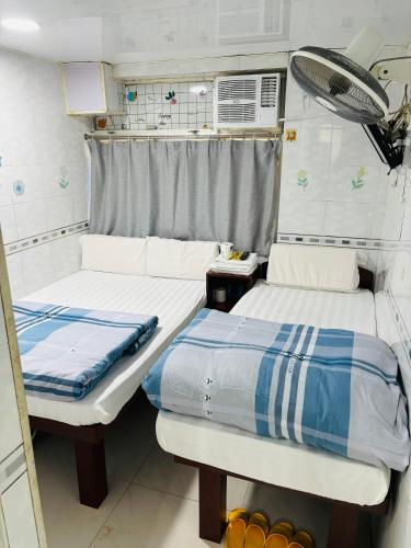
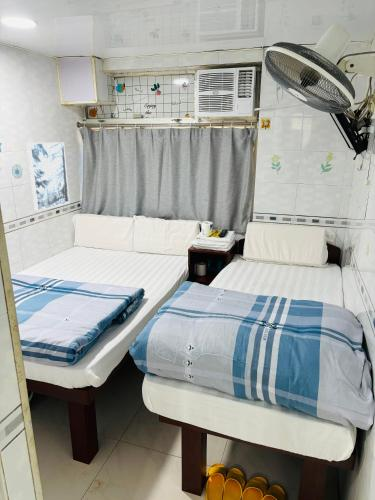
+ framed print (49, 175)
